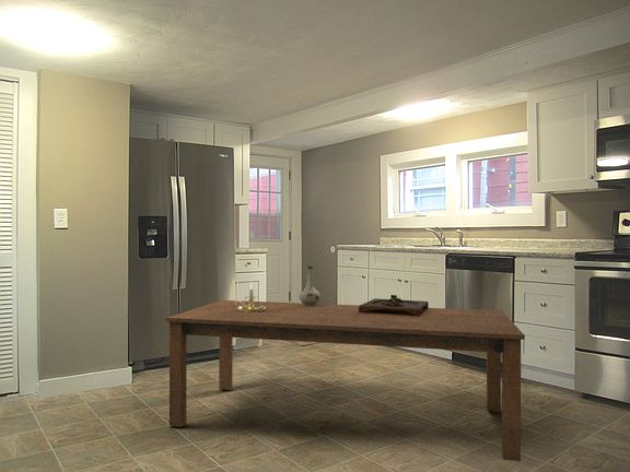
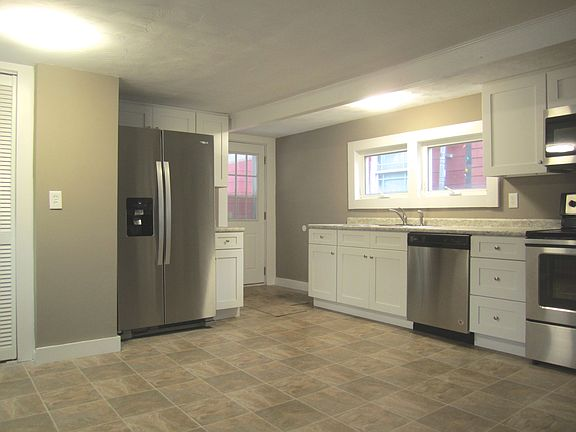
- candle holder (249, 295)
- wooden tray (394, 302)
- vase (310, 285)
- dining table (341, 343)
